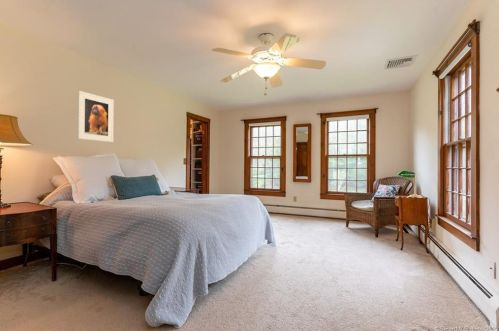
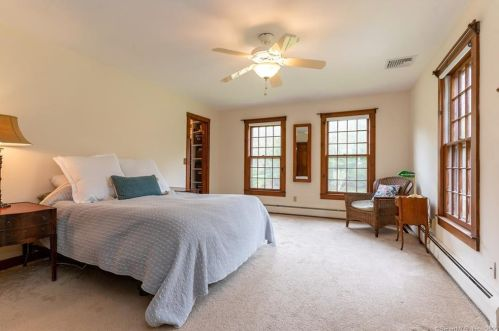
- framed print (96, 118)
